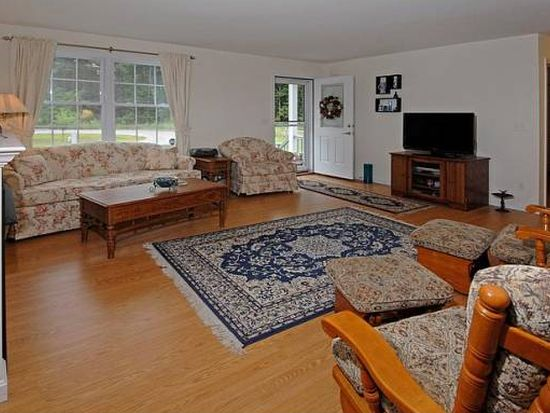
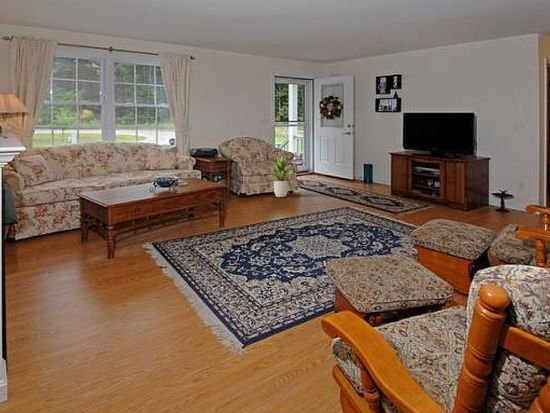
+ potted plant (280, 176)
